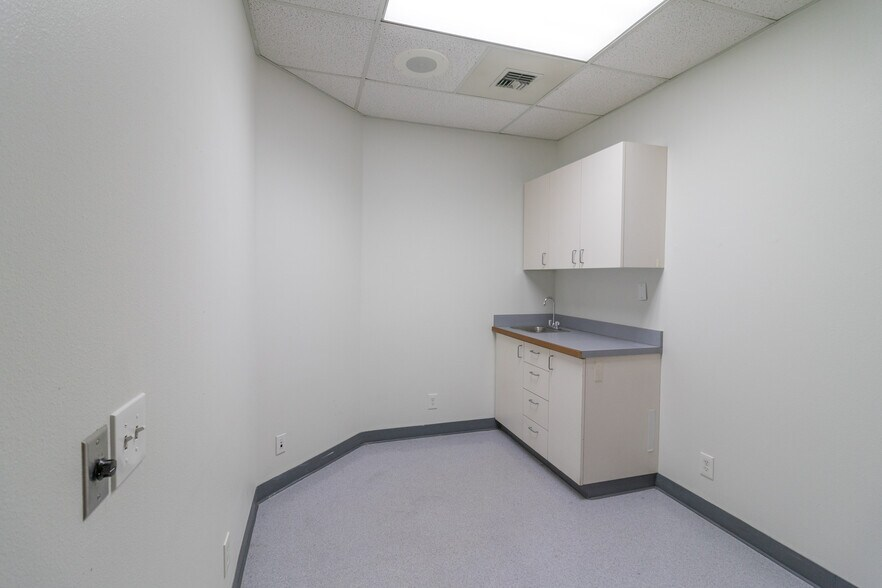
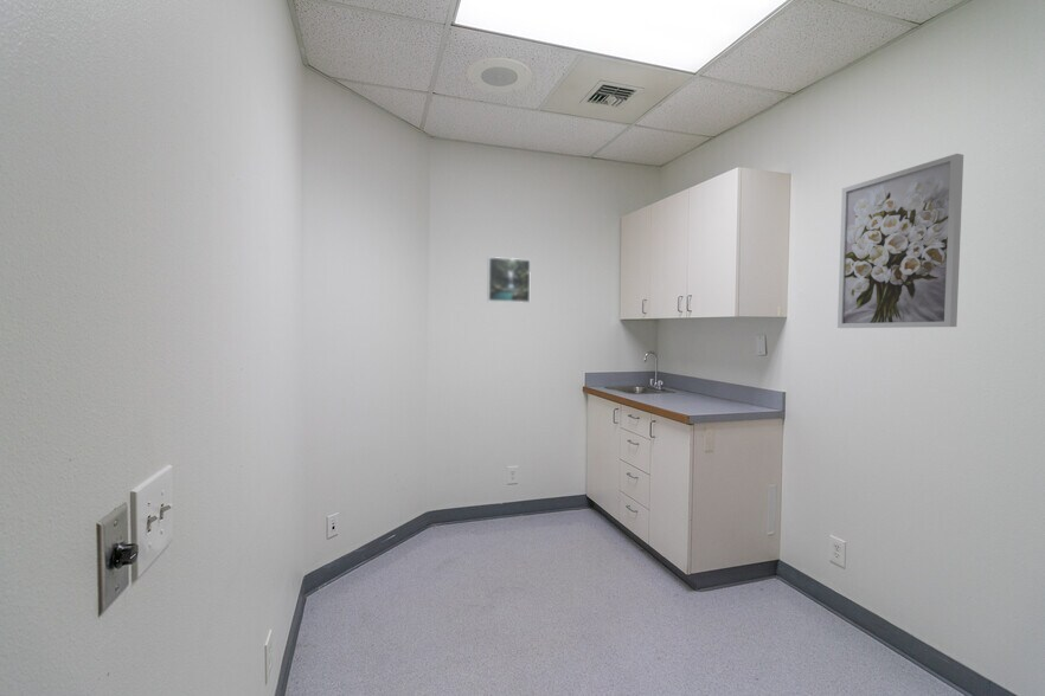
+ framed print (508, 279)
+ wall art (893, 250)
